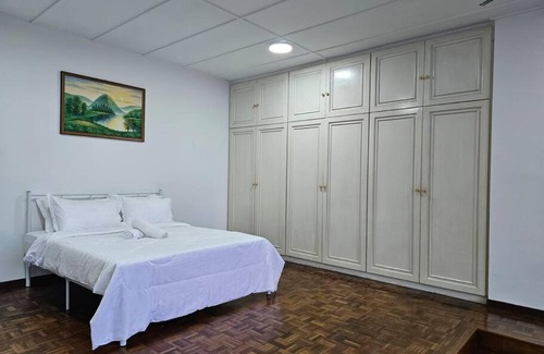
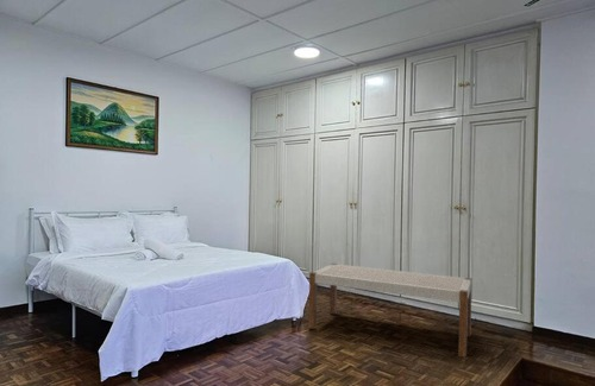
+ bench (389, 292)
